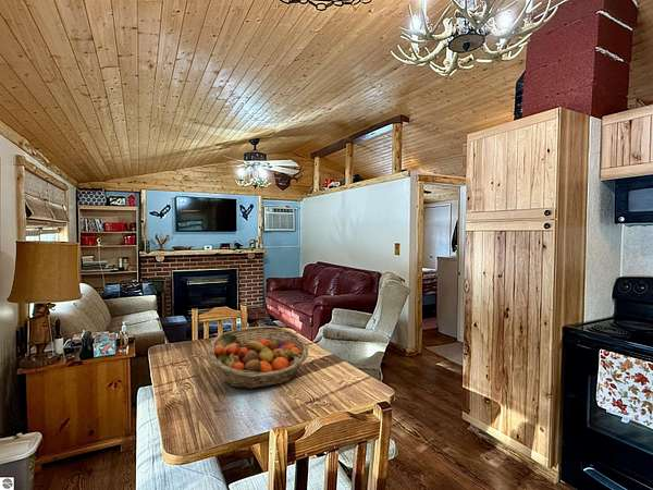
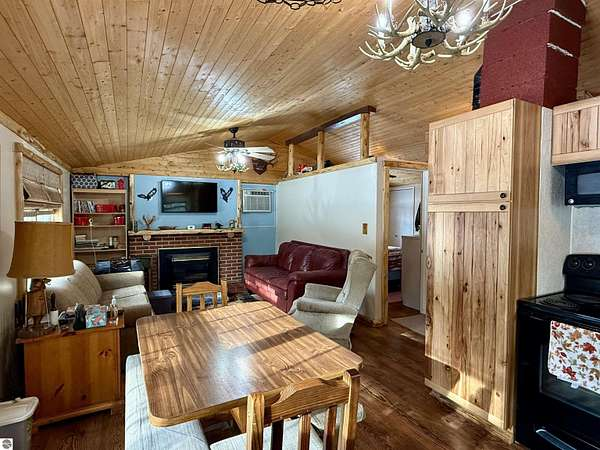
- fruit basket (259, 355)
